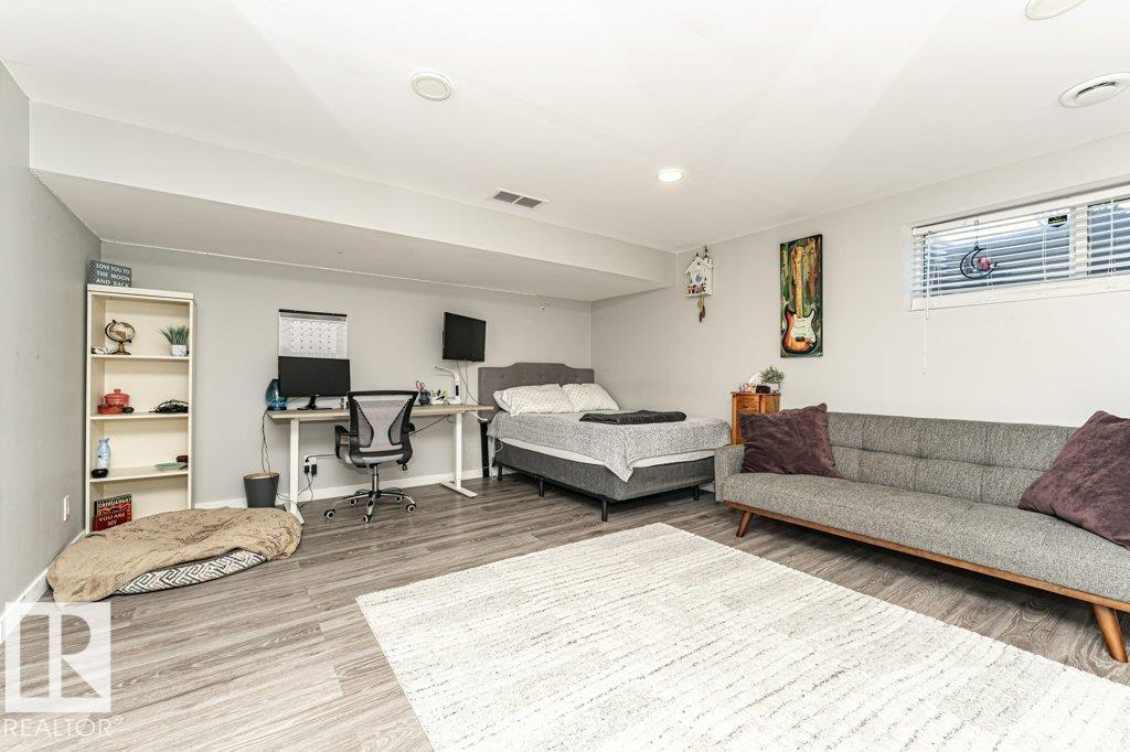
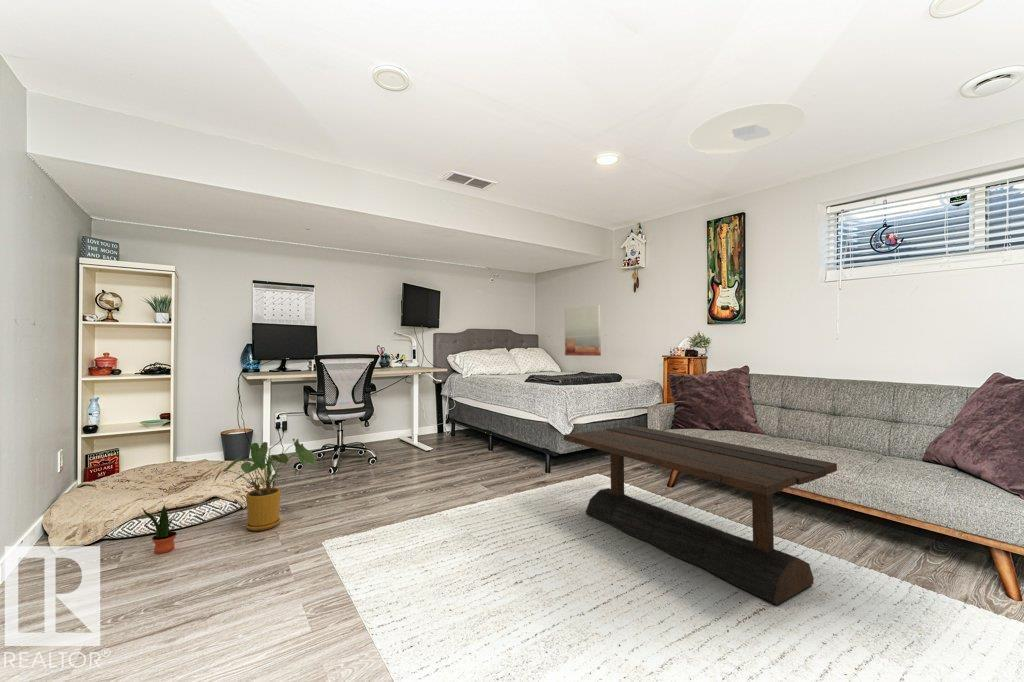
+ ceiling light (743, 126)
+ potted plant (159, 528)
+ house plant (266, 482)
+ coffee table (674, 513)
+ wall art (581, 331)
